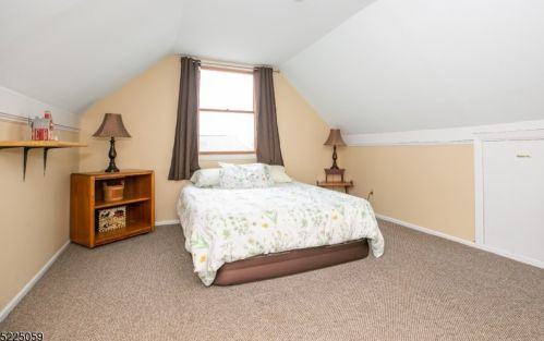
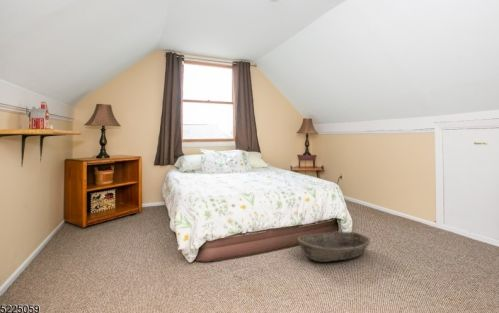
+ basket (333, 245)
